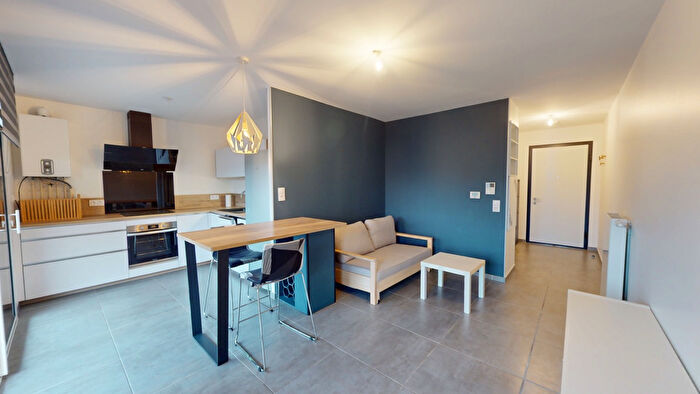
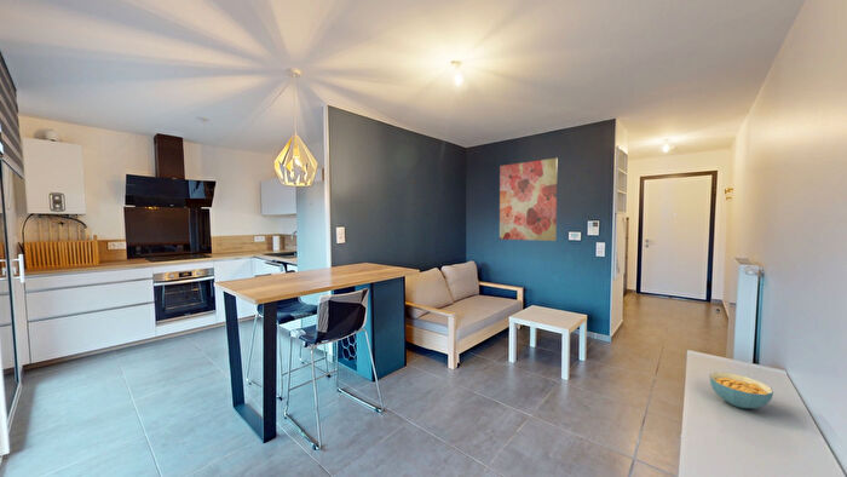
+ wall art (526, 201)
+ cereal bowl (738, 393)
